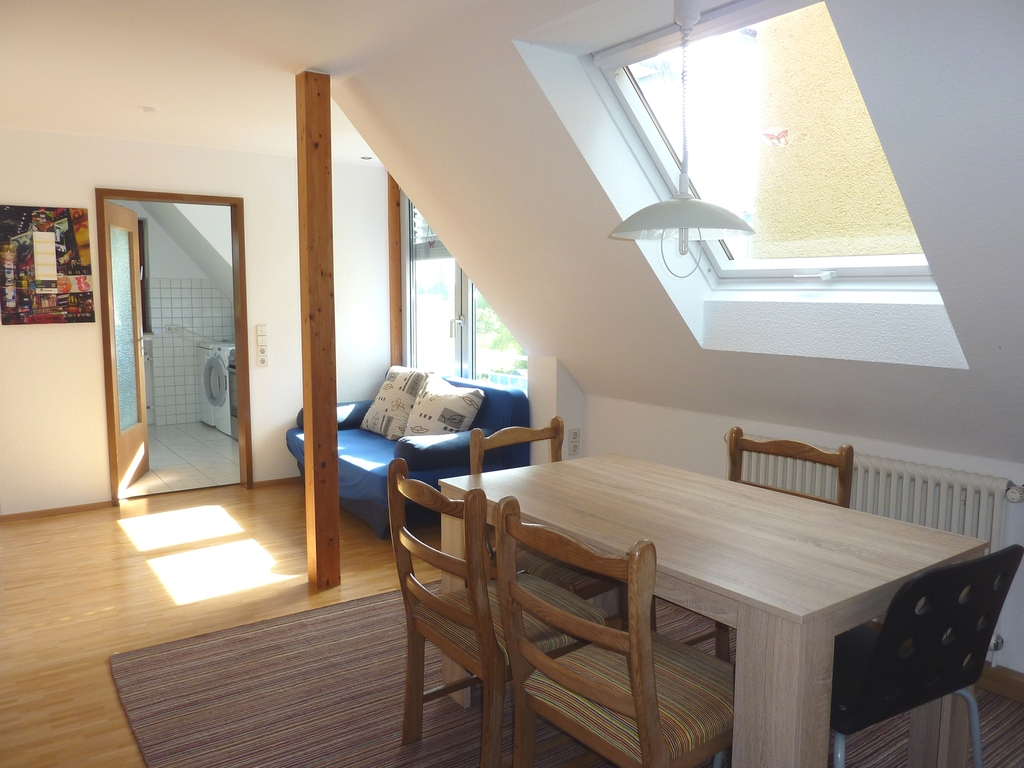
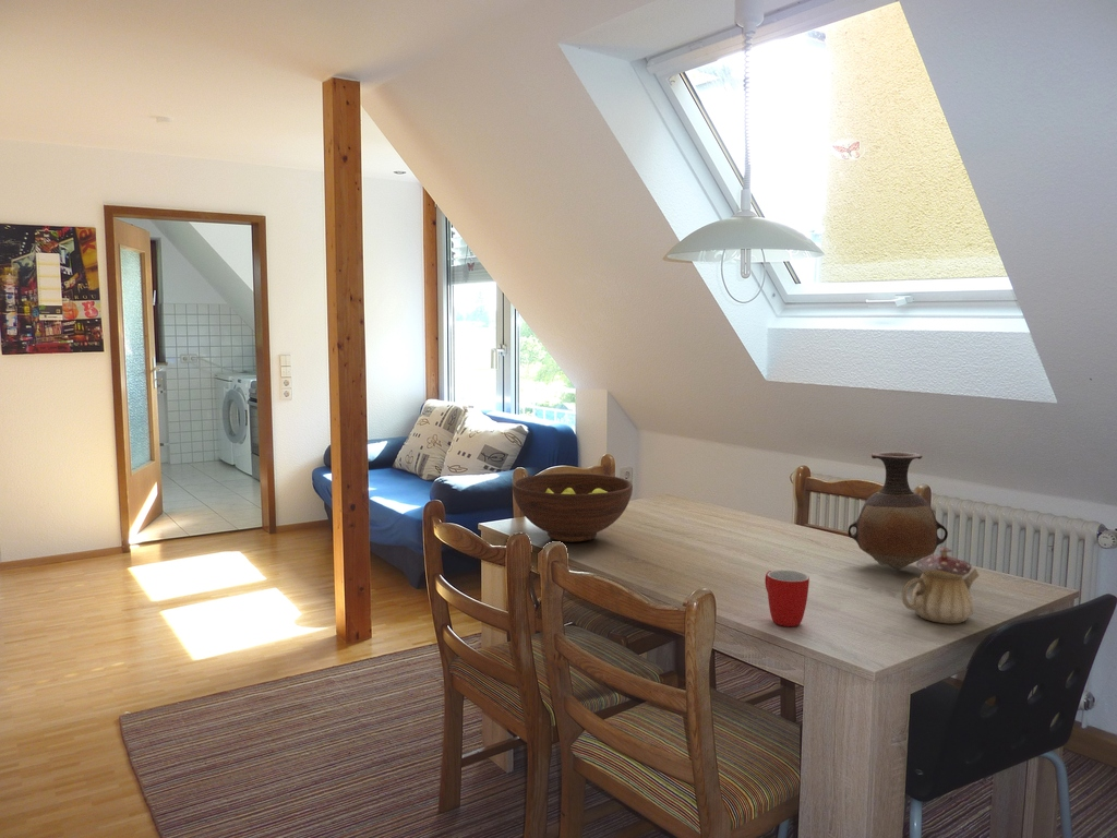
+ teapot (939, 582)
+ fruit bowl (572, 510)
+ mug (782, 596)
+ vase (896, 511)
